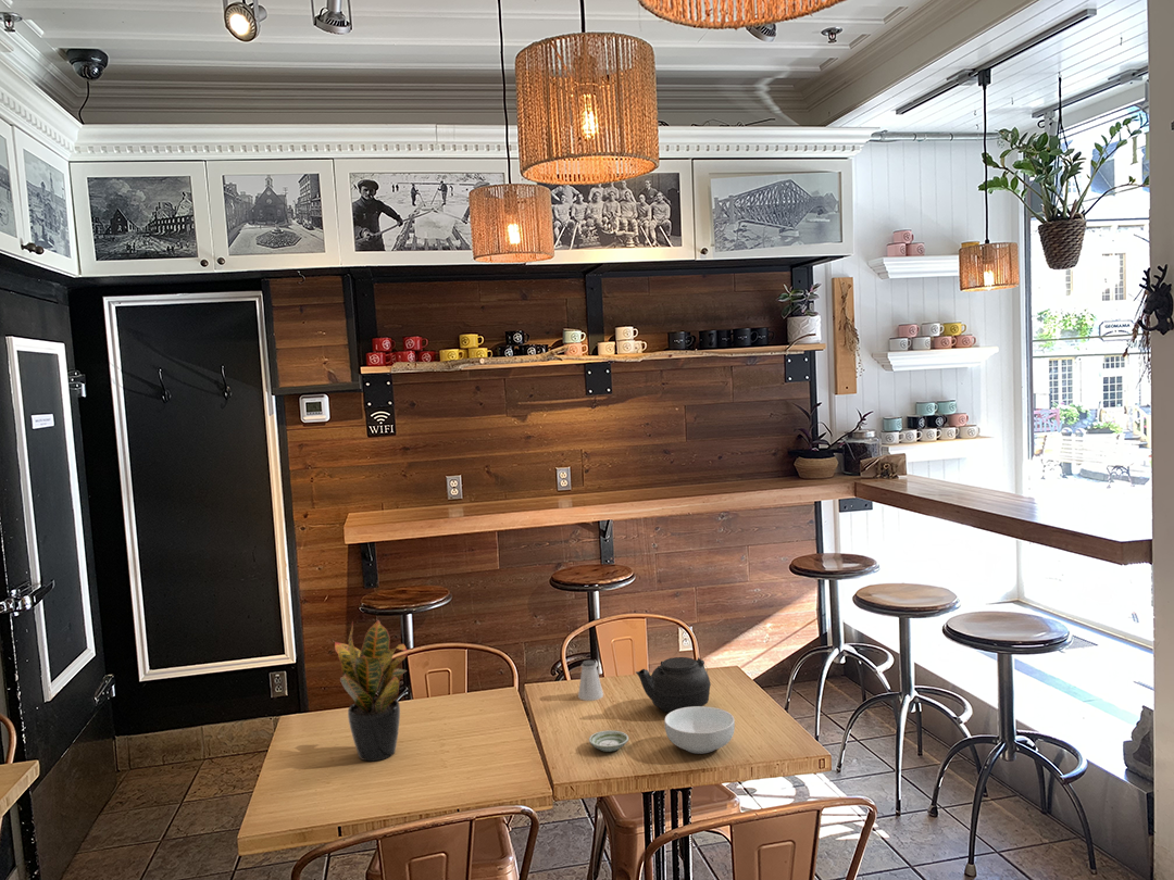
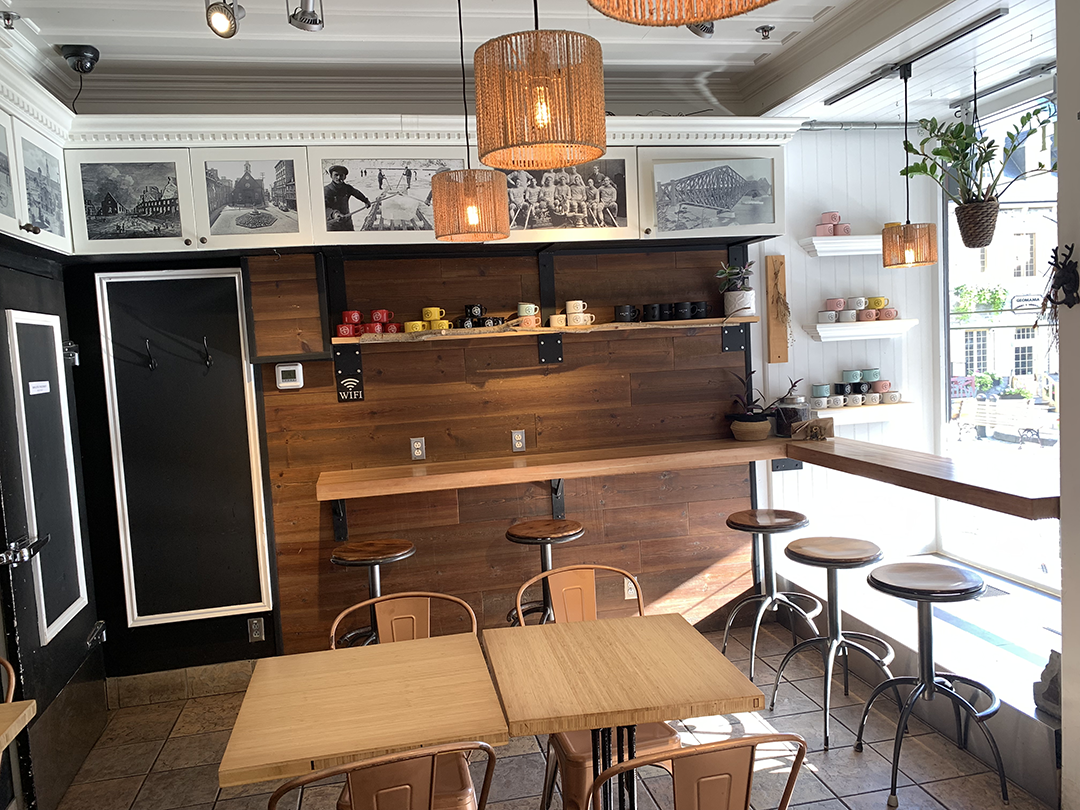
- potted plant (375, 684)
- teapot (673, 686)
- saltshaker (589, 679)
- cereal bowl (699, 732)
- saucer (609, 742)
